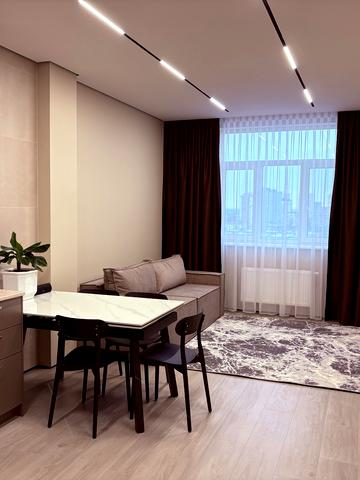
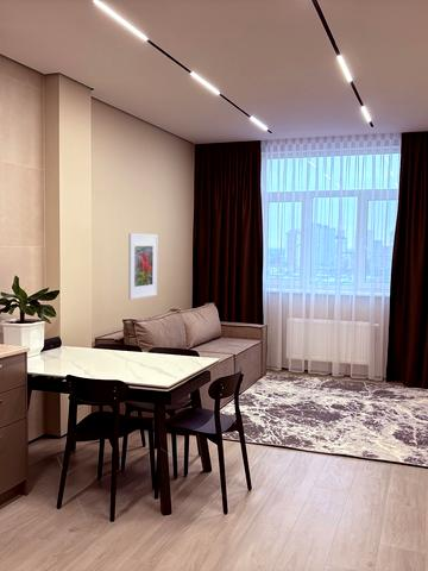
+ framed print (143, 265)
